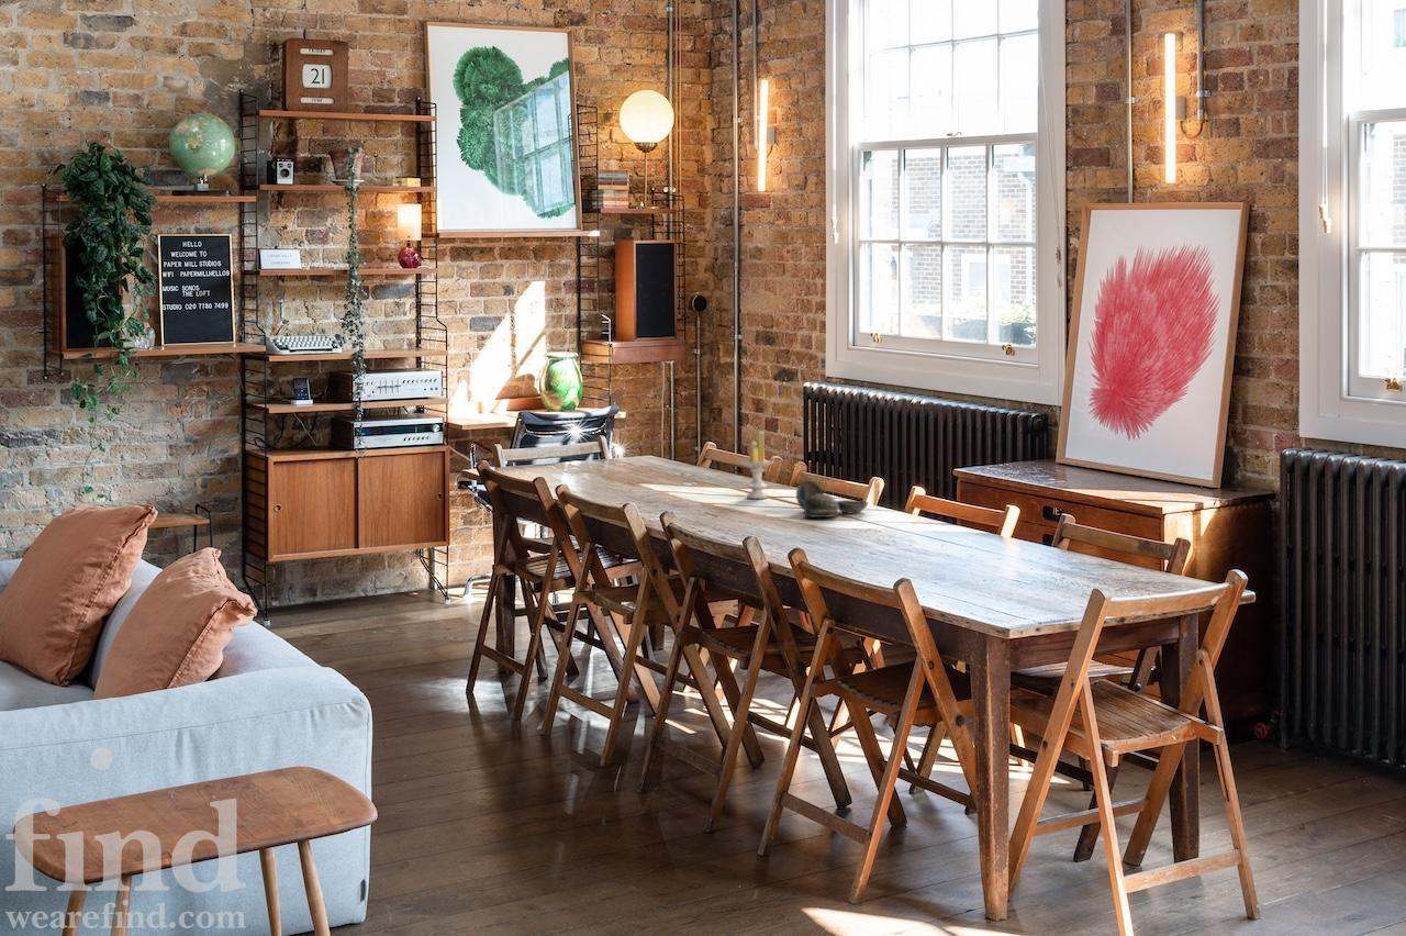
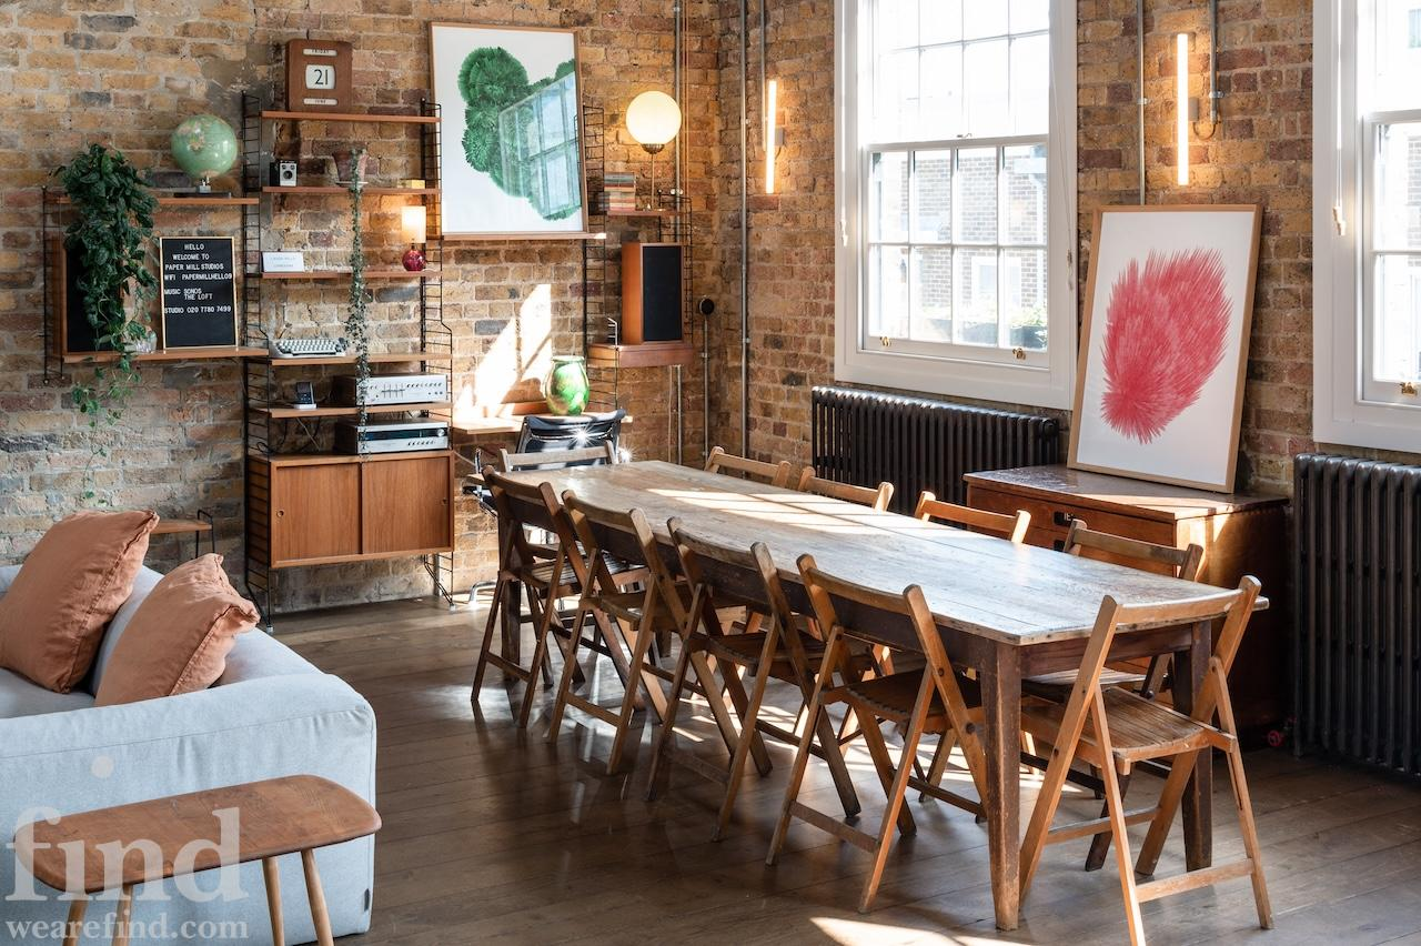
- decorative bowl (827, 498)
- candle (757, 464)
